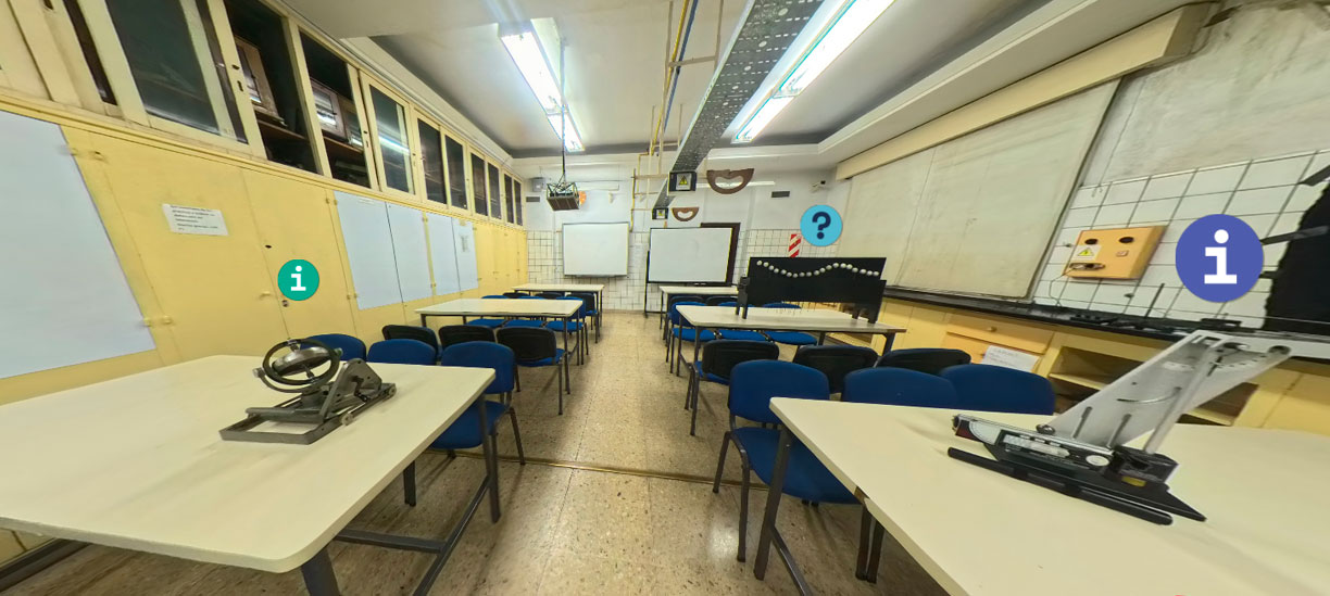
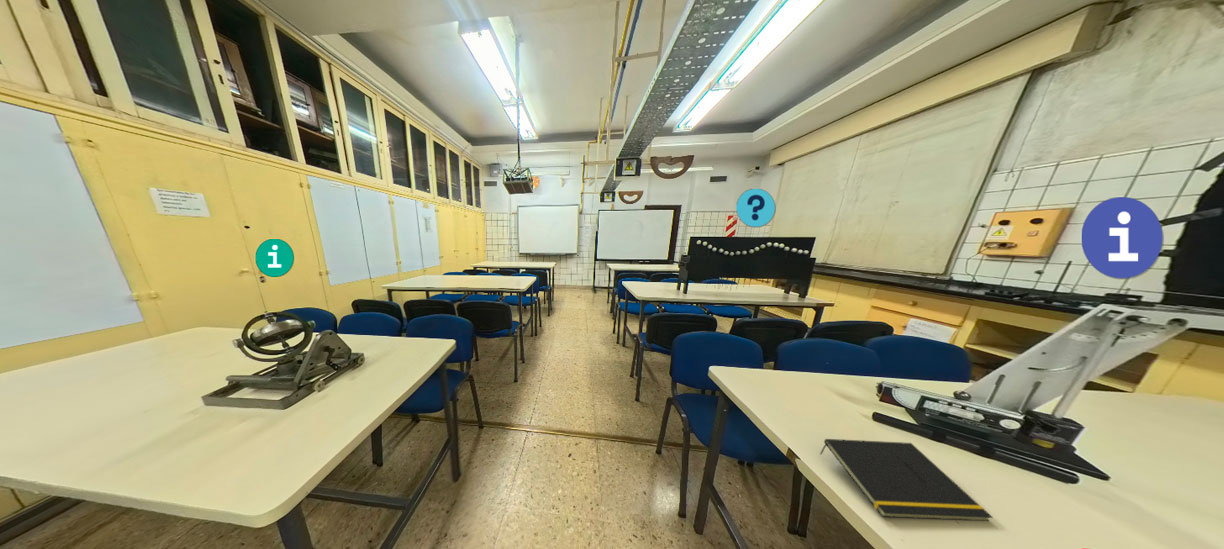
+ notepad (898, 475)
